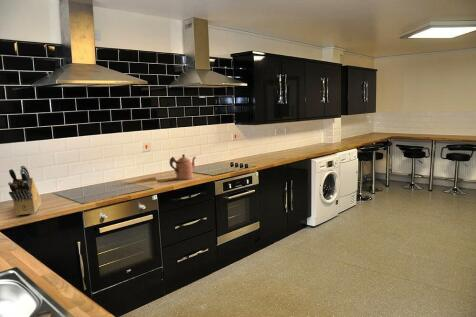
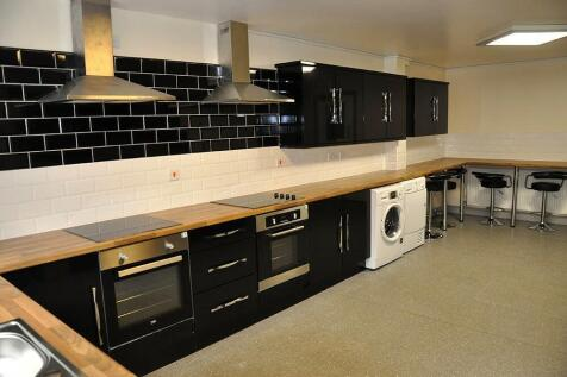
- coffeepot (183, 166)
- knife block (24, 188)
